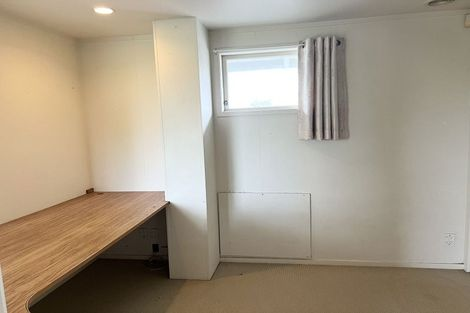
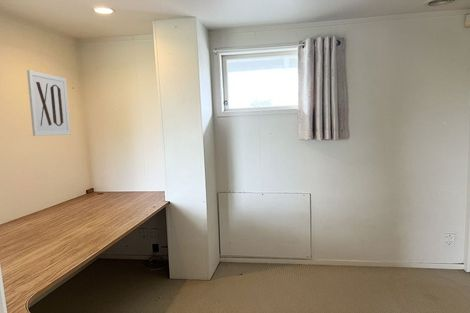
+ wall art (50, 105)
